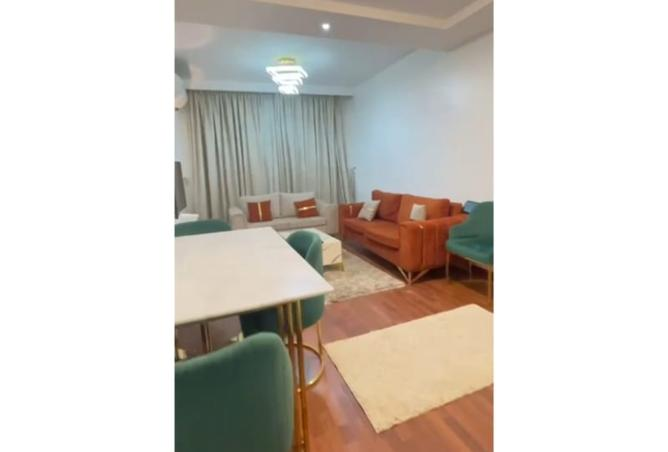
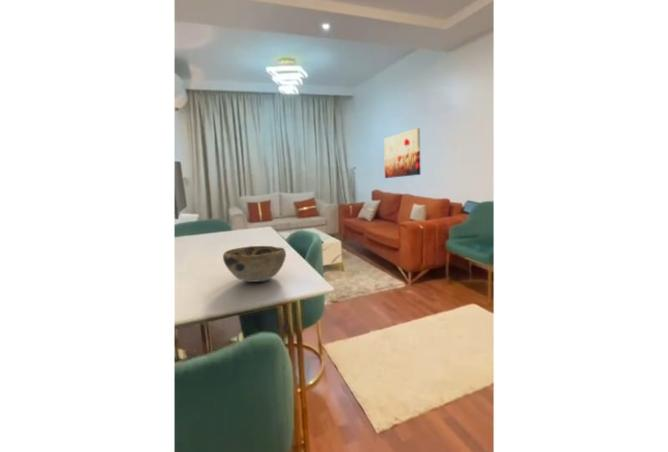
+ wall art (400, 155)
+ decorative bowl (255, 265)
